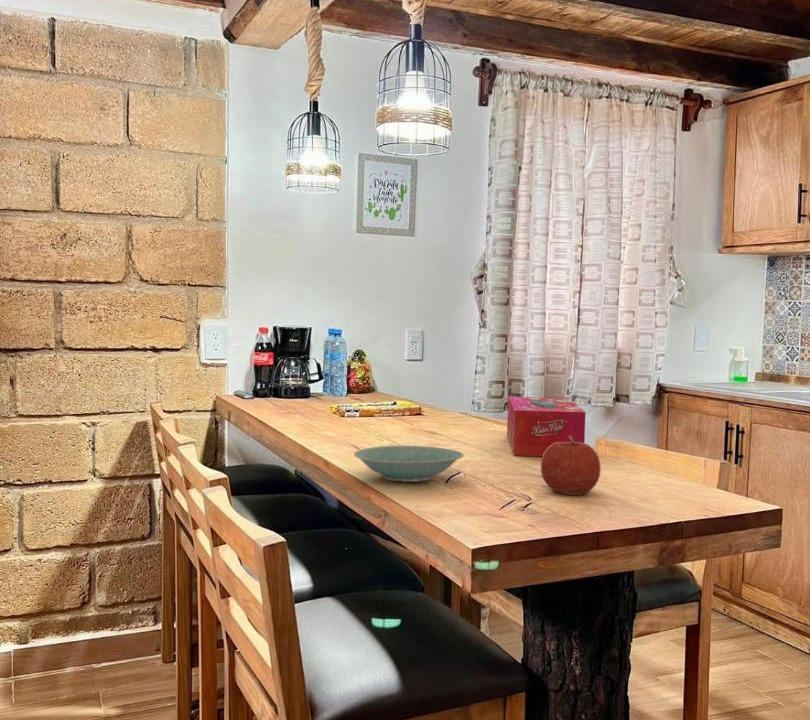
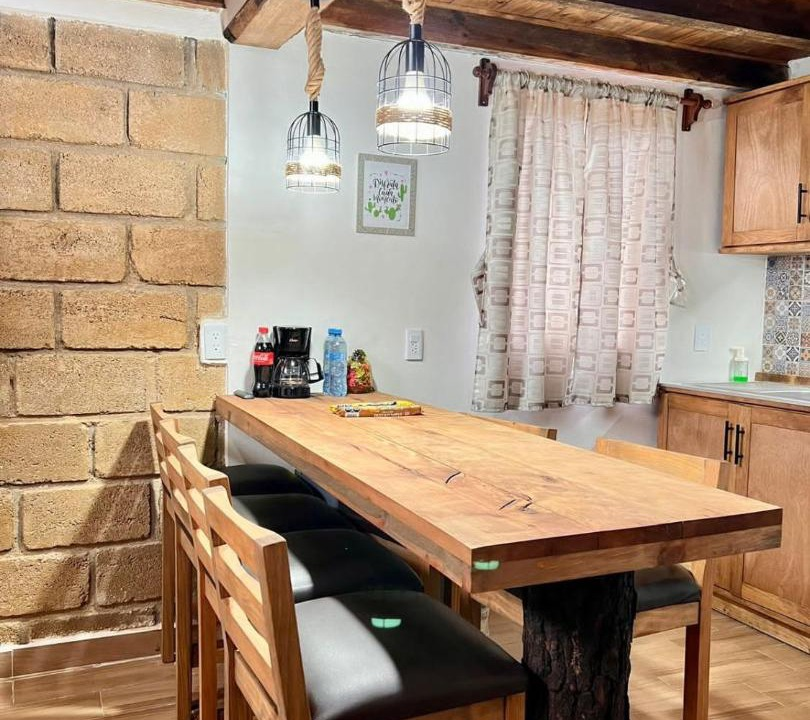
- tissue box (543, 424)
- bowl (408, 464)
- fruit (570, 463)
